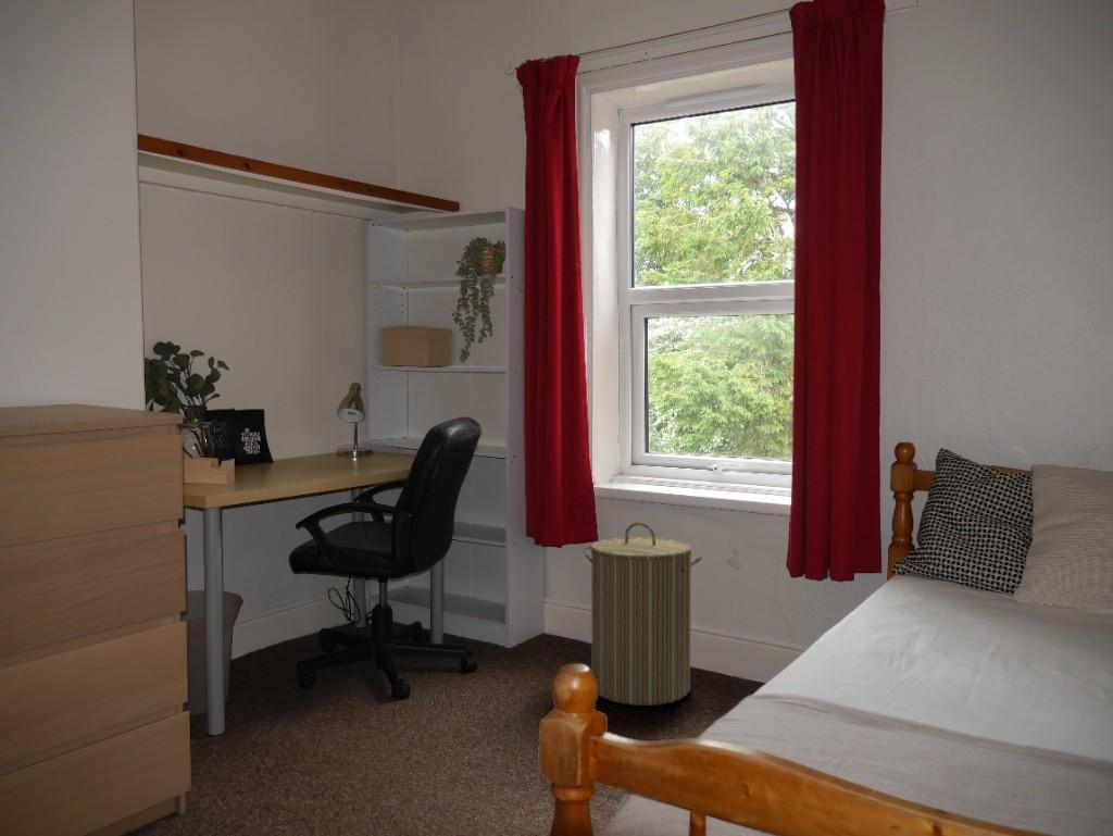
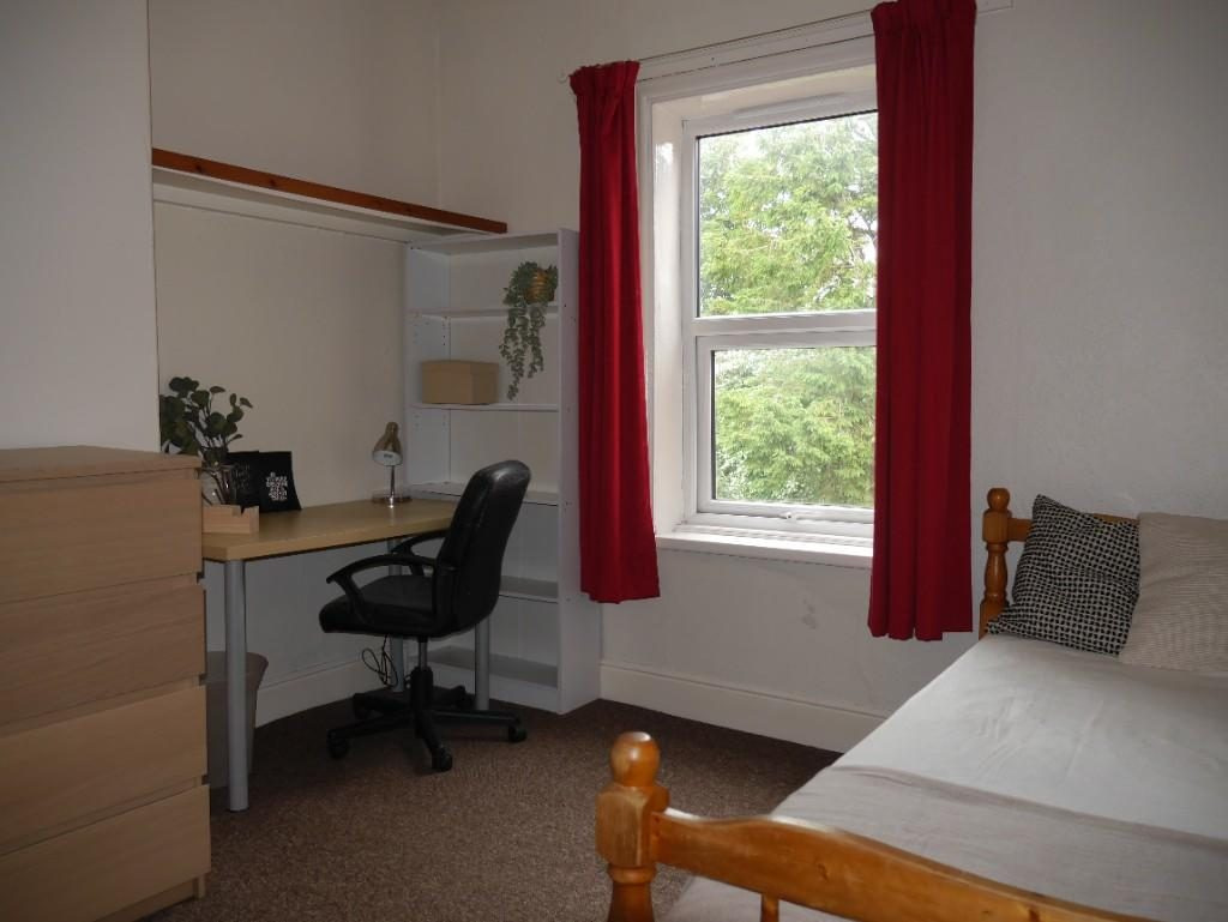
- laundry hamper (640, 606)
